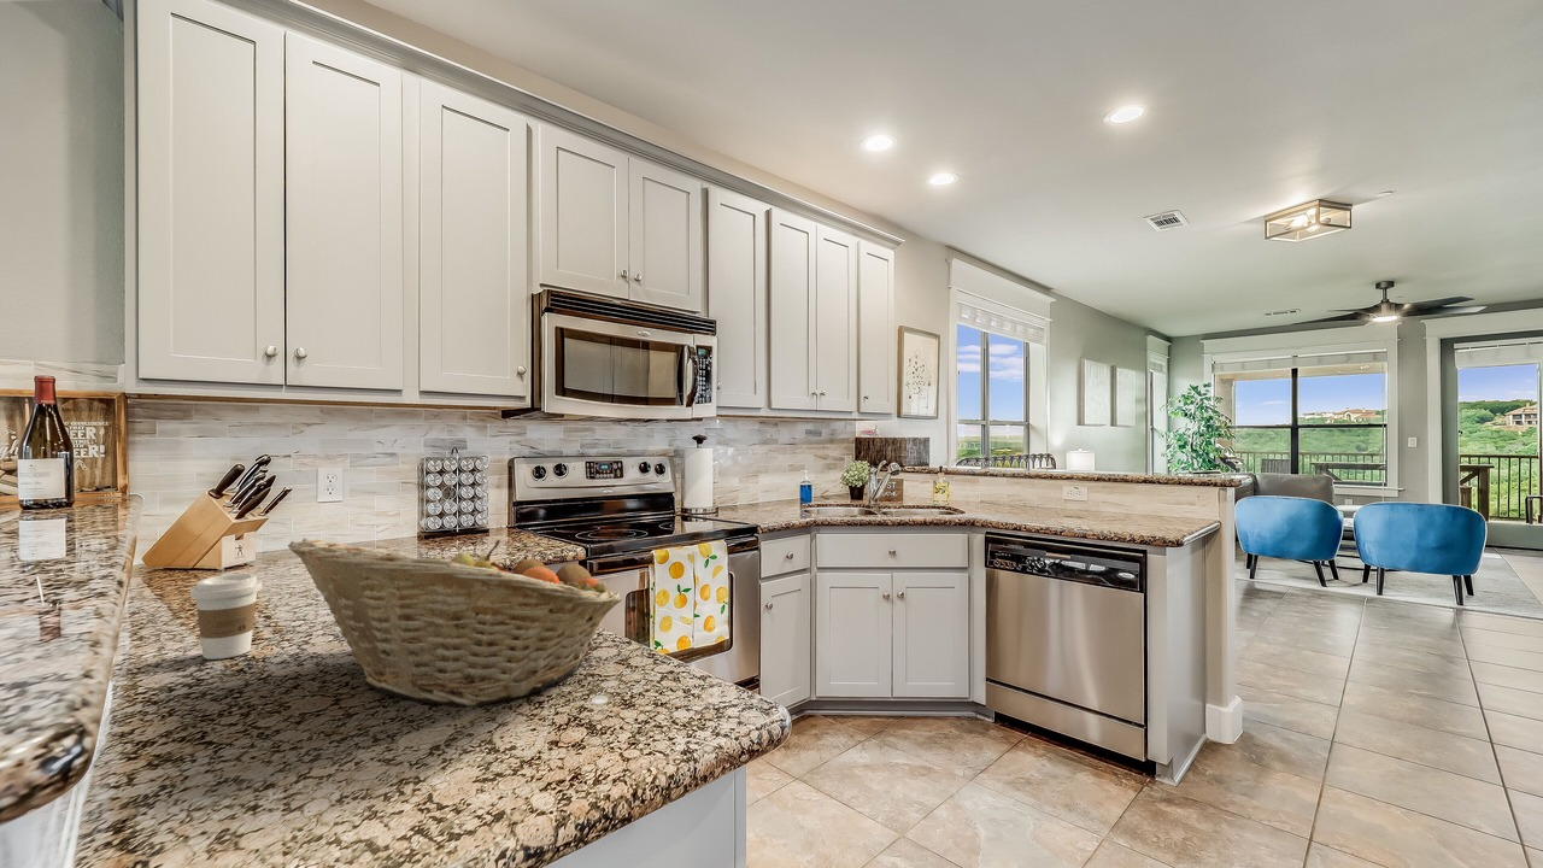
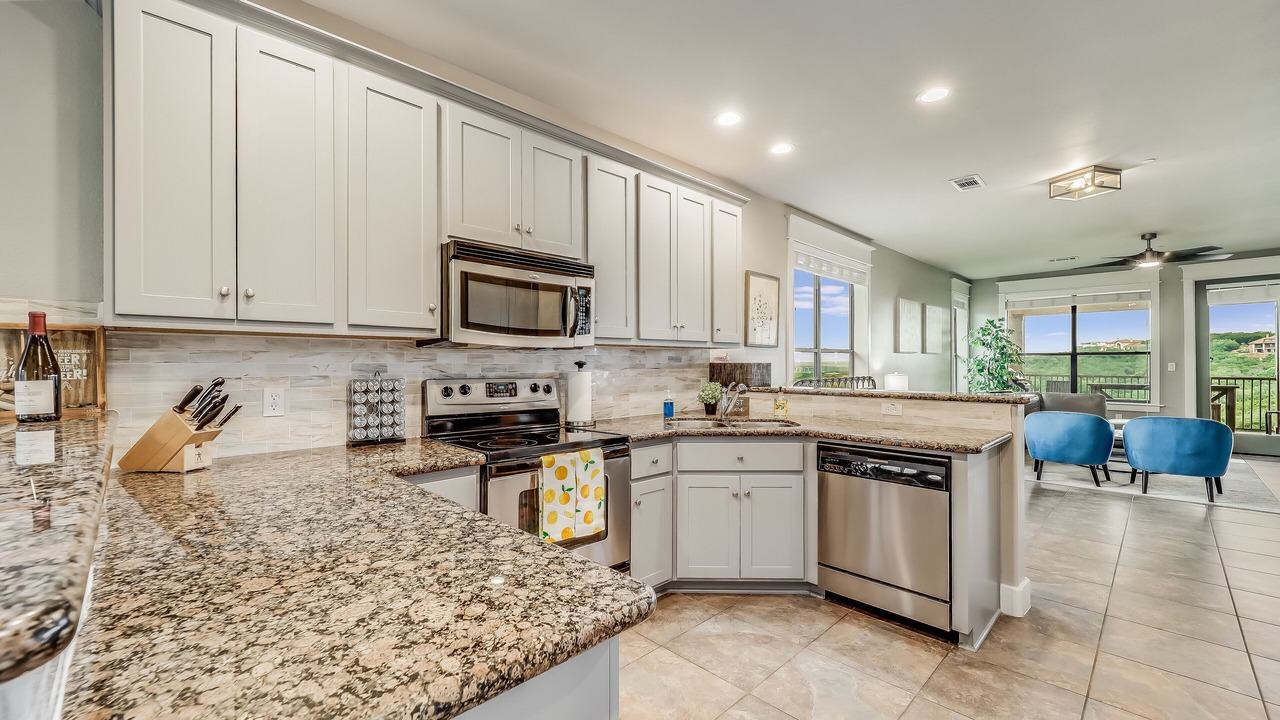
- coffee cup (227, 615)
- fruit basket (462, 598)
